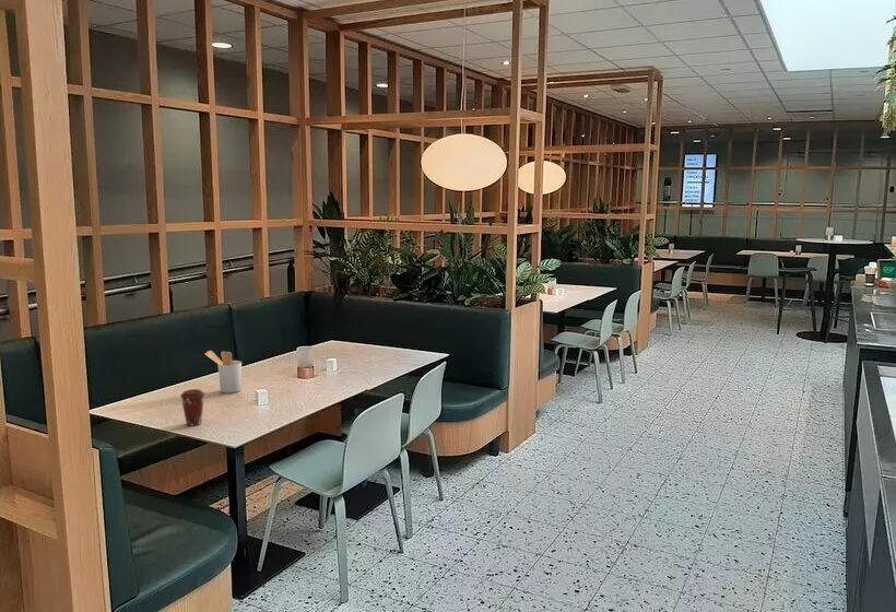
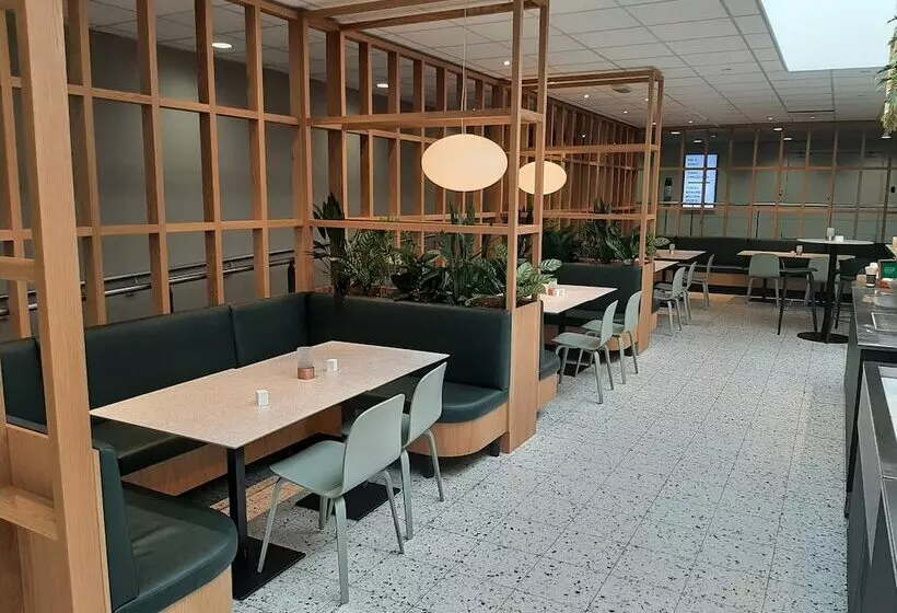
- utensil holder (223, 369)
- coffee cup (192, 407)
